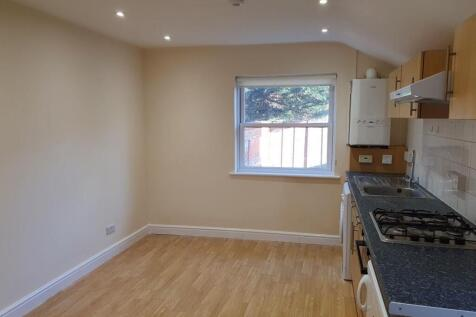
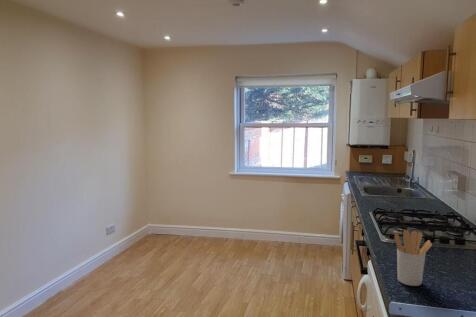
+ utensil holder (410, 256)
